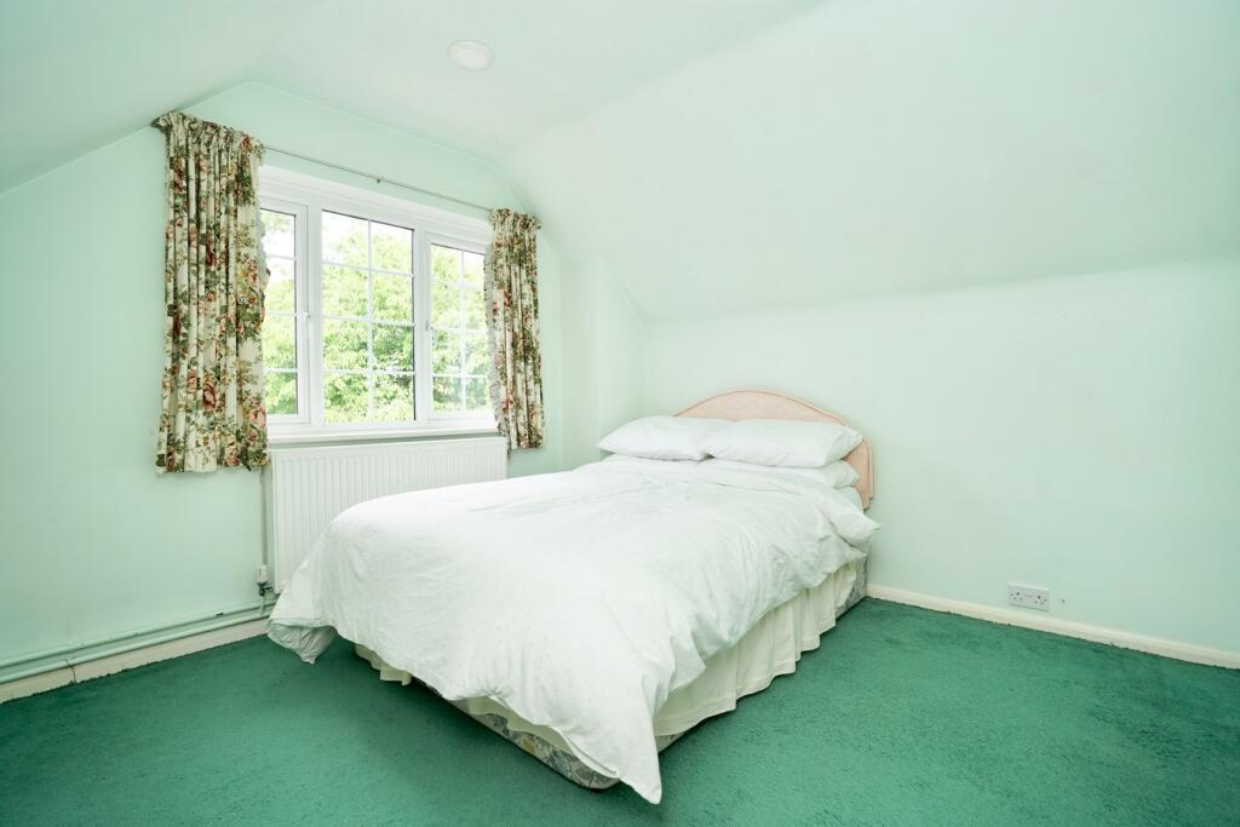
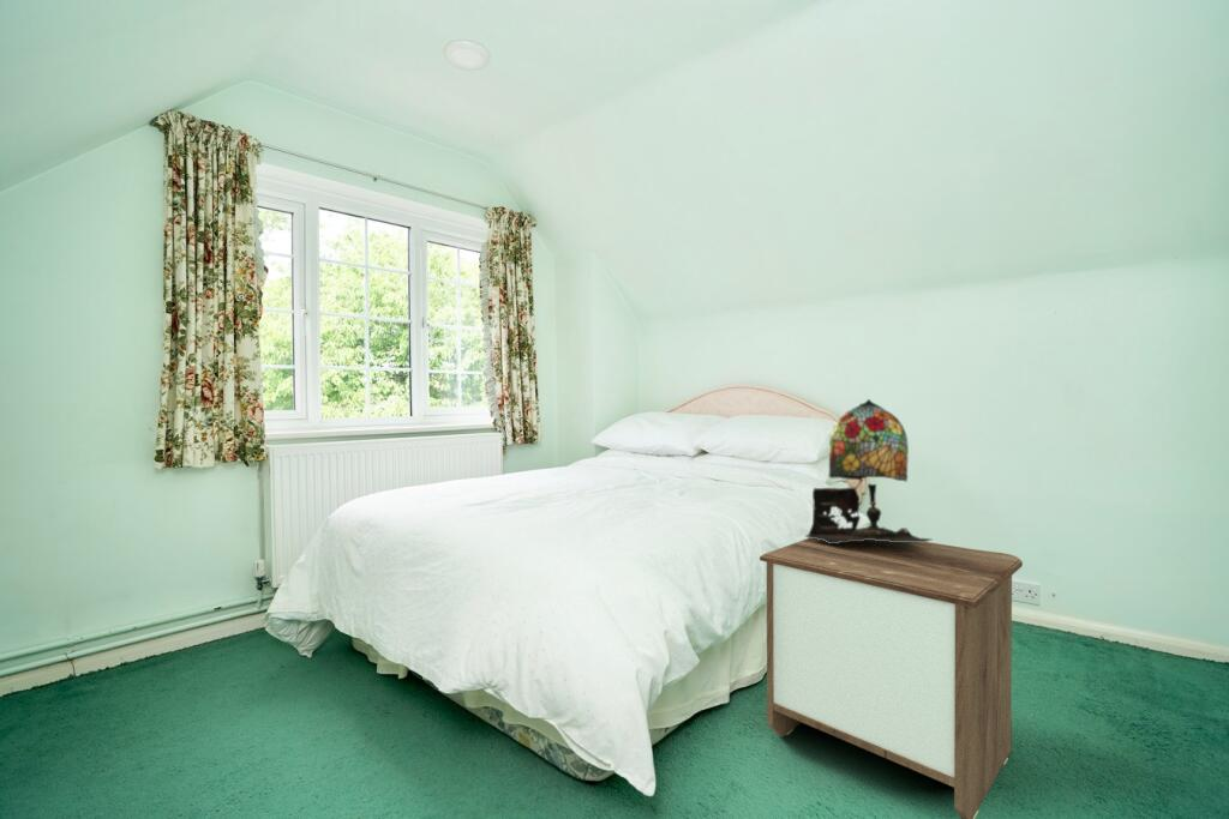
+ table lamp (869, 470)
+ nightstand (891, 649)
